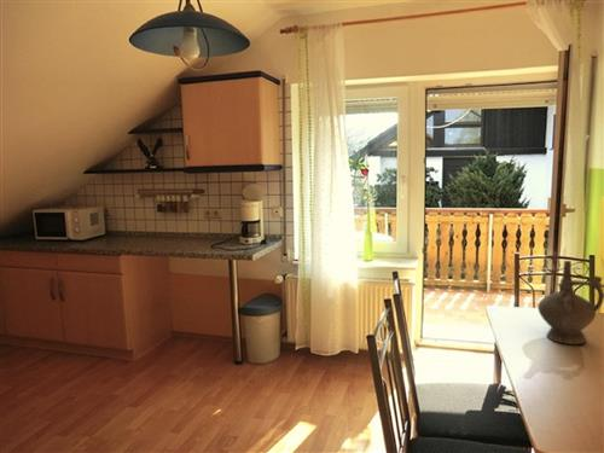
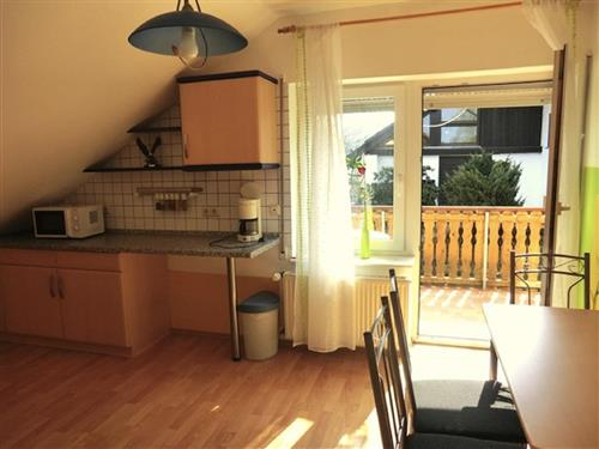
- ceremonial vessel (570, 300)
